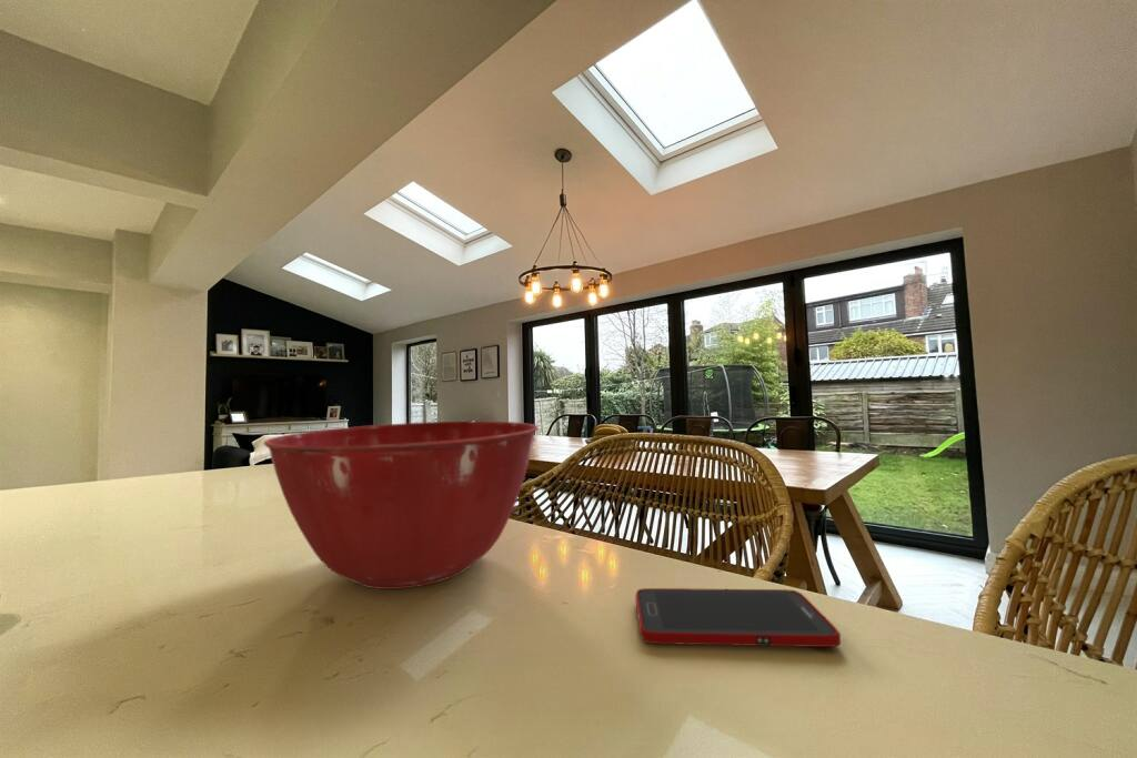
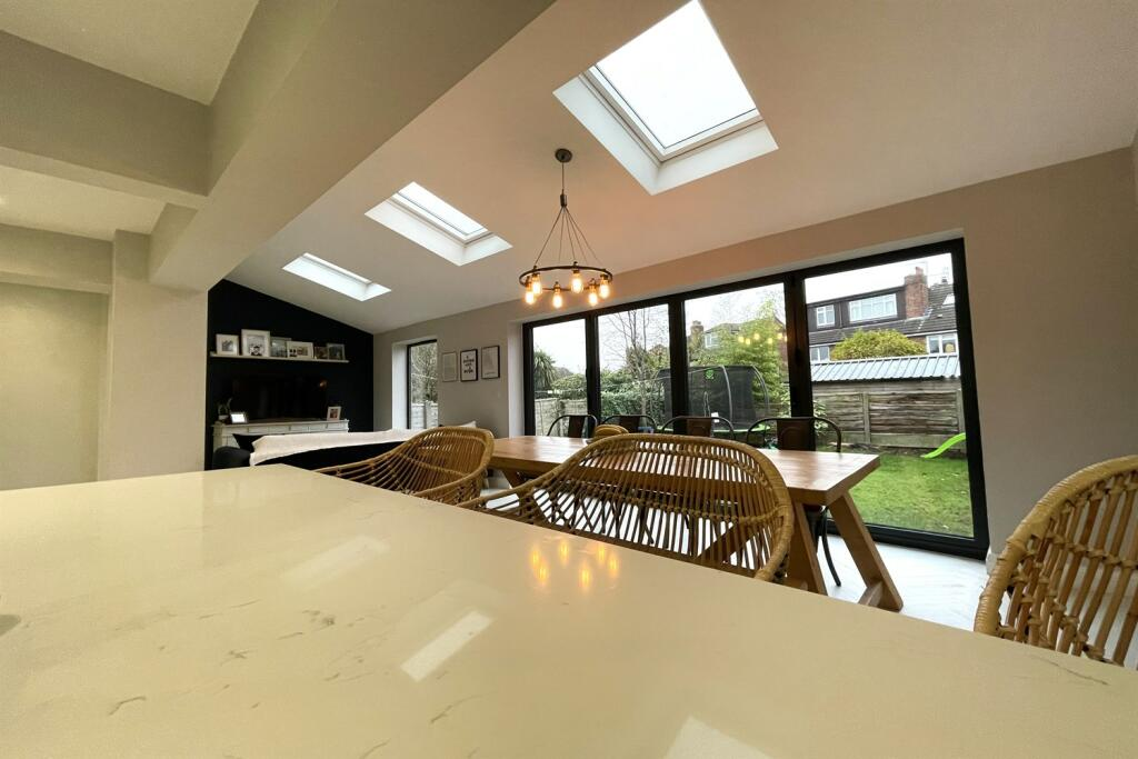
- mixing bowl (414, 495)
- cell phone (727, 615)
